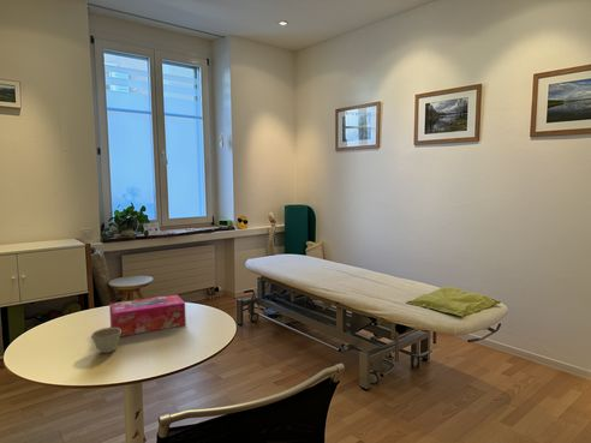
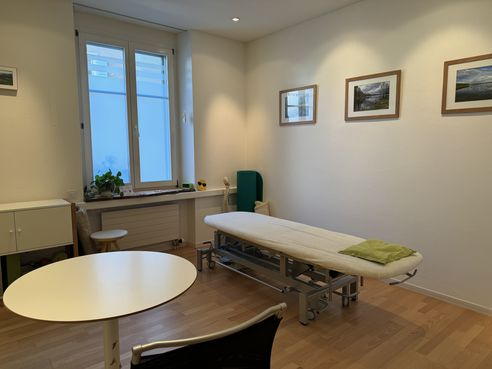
- tissue box (148, 313)
- flower pot (107, 341)
